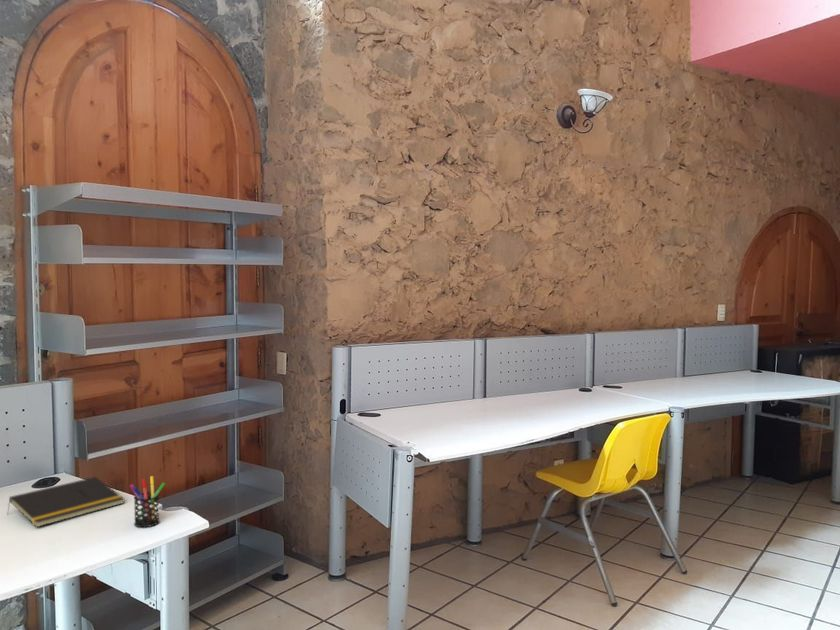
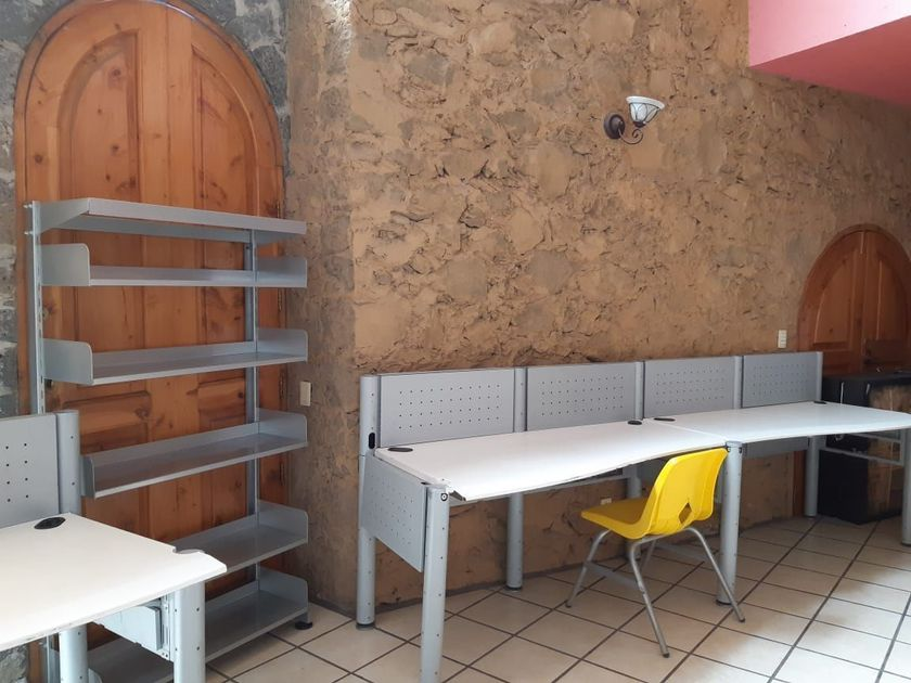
- pen holder (149, 499)
- notepad (68, 499)
